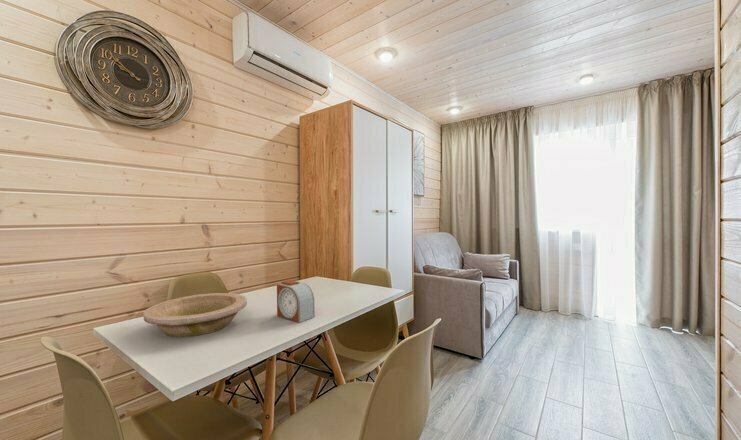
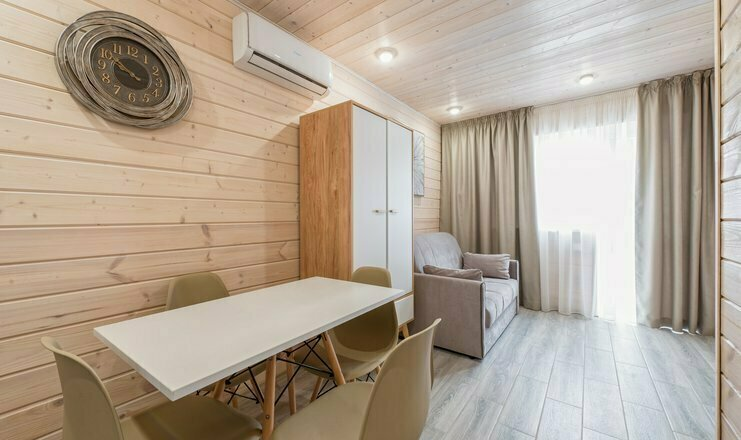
- bowl (199, 314)
- alarm clock (294, 299)
